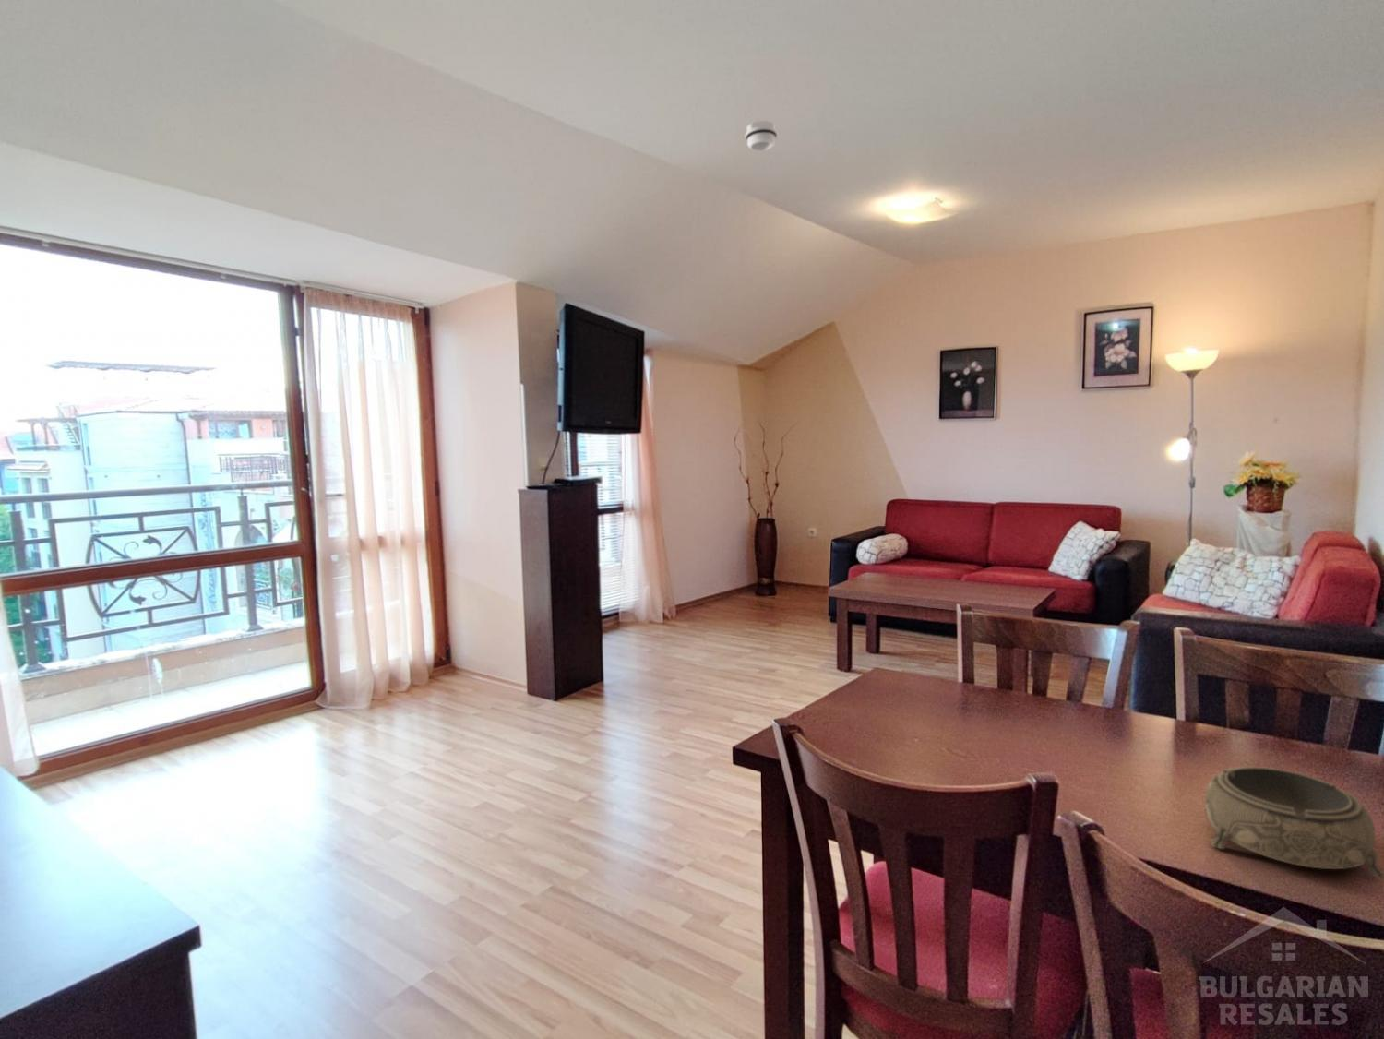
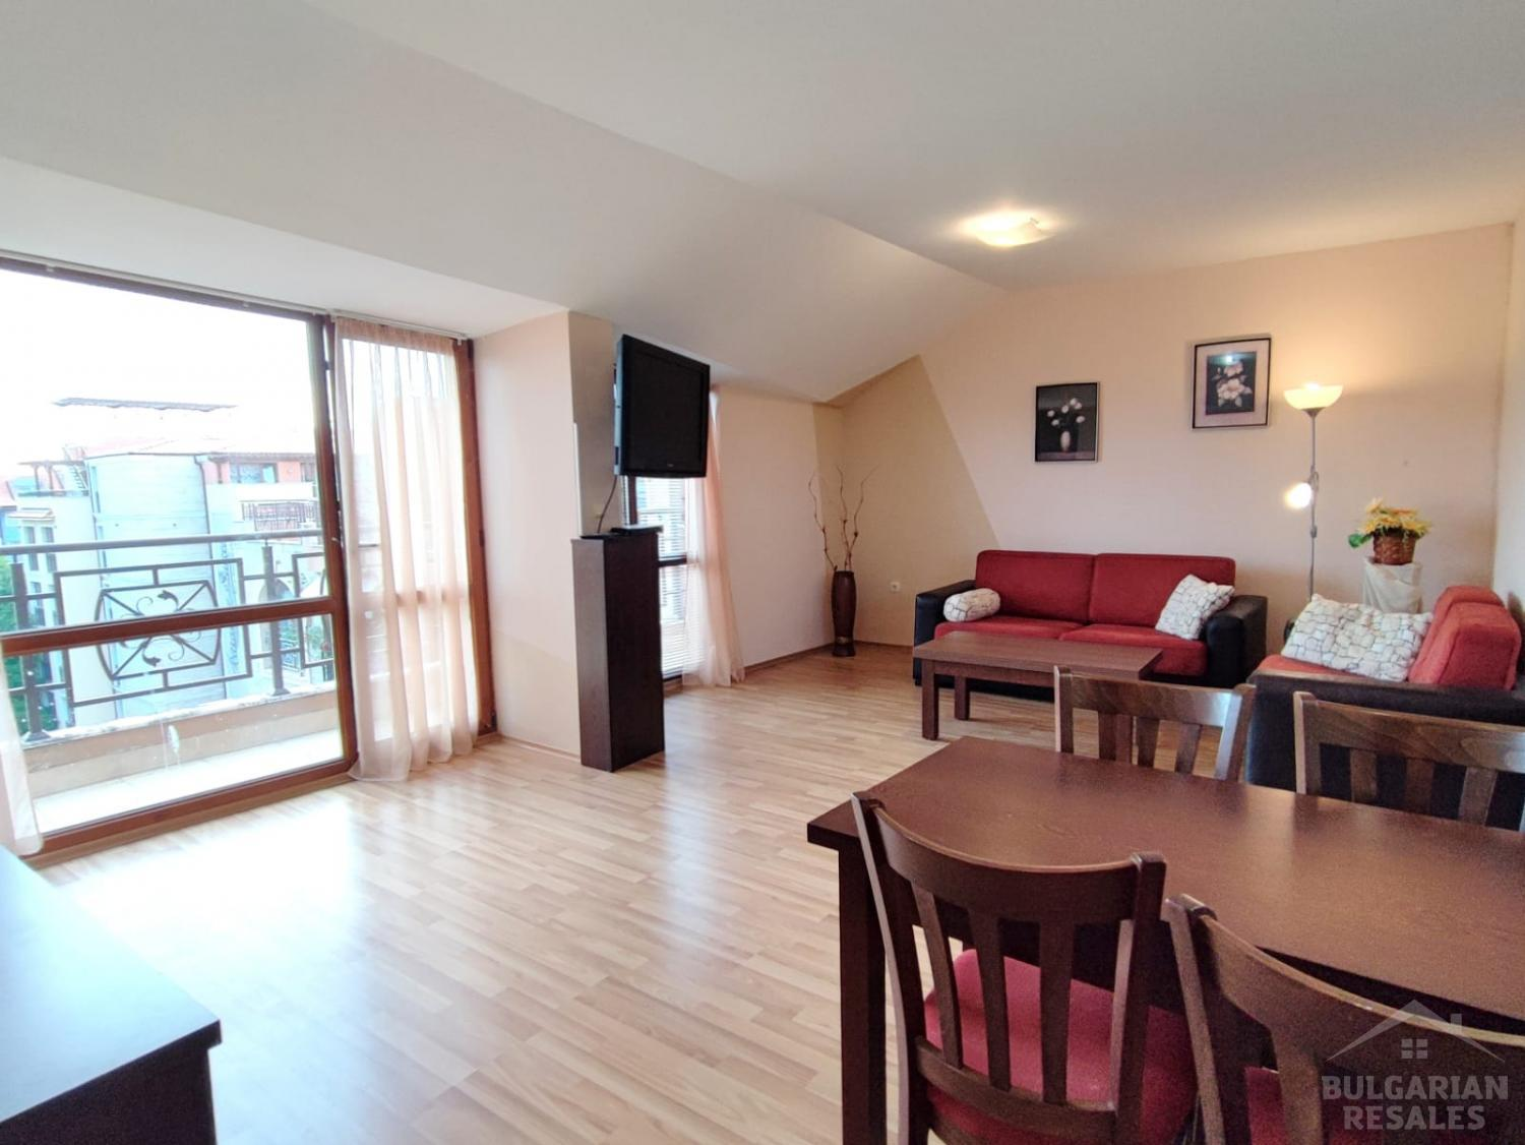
- smoke detector (761, 136)
- decorative bowl (1291, 817)
